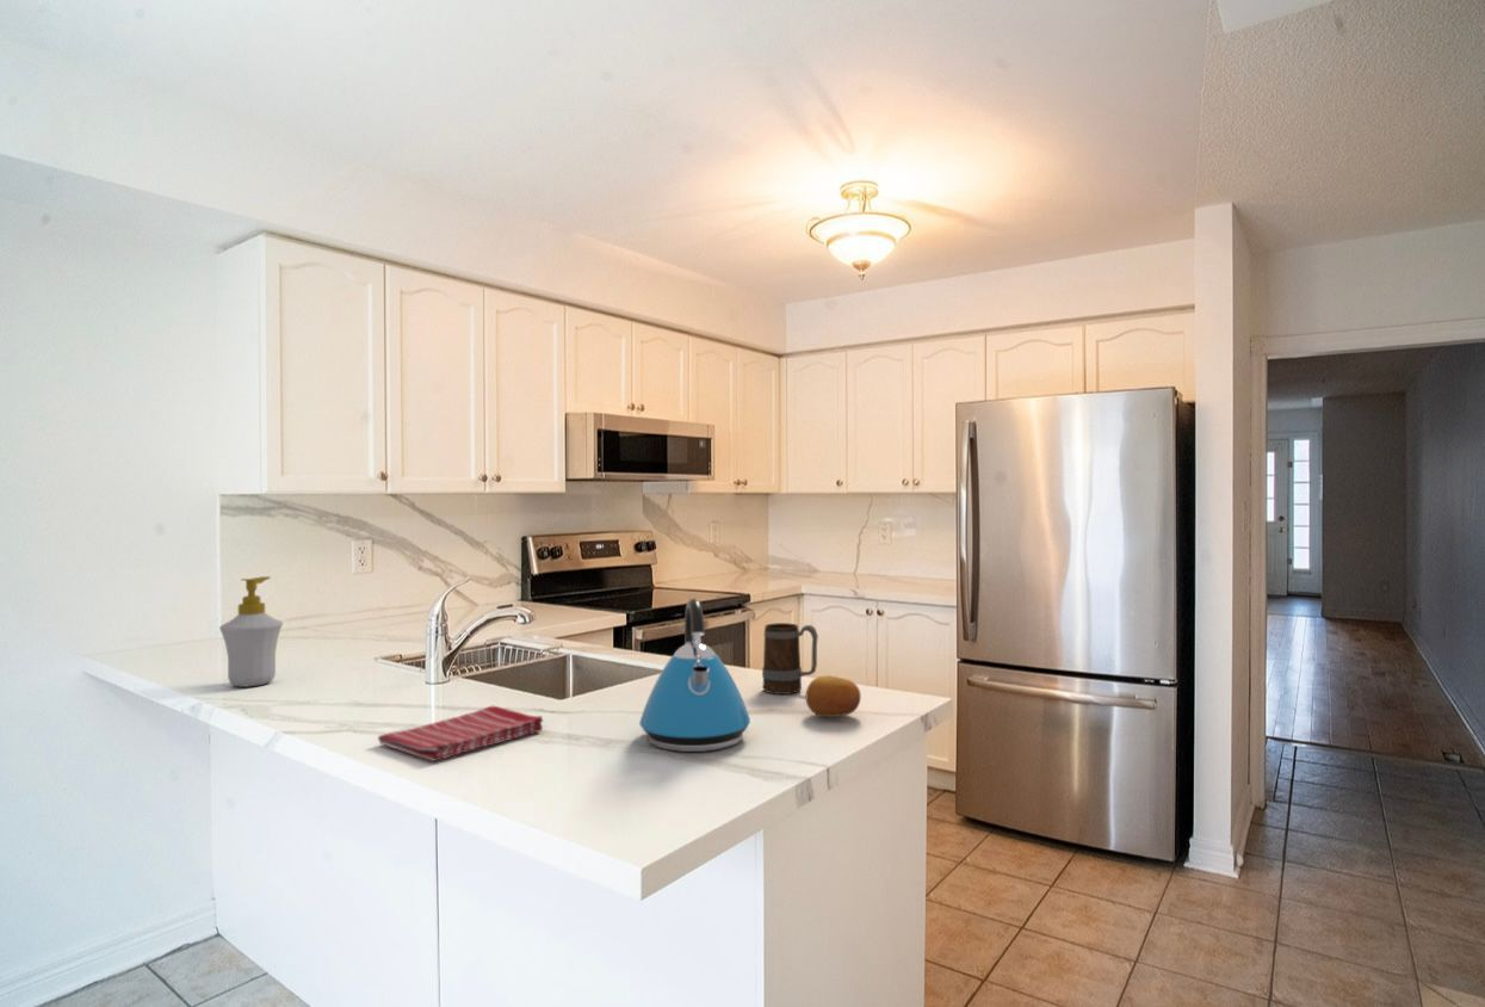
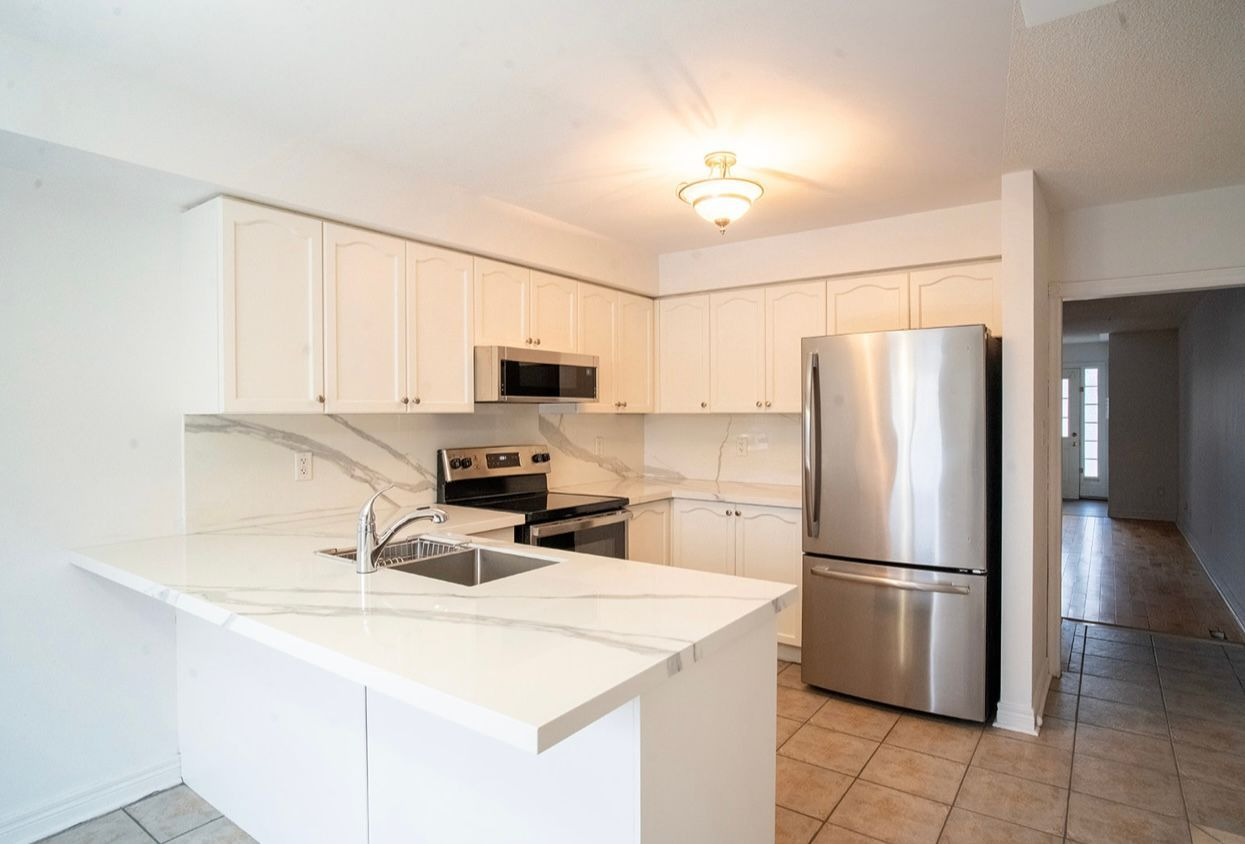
- fruit (833, 696)
- mug (790, 657)
- dish towel (464, 729)
- kettle (694, 667)
- soap bottle (252, 630)
